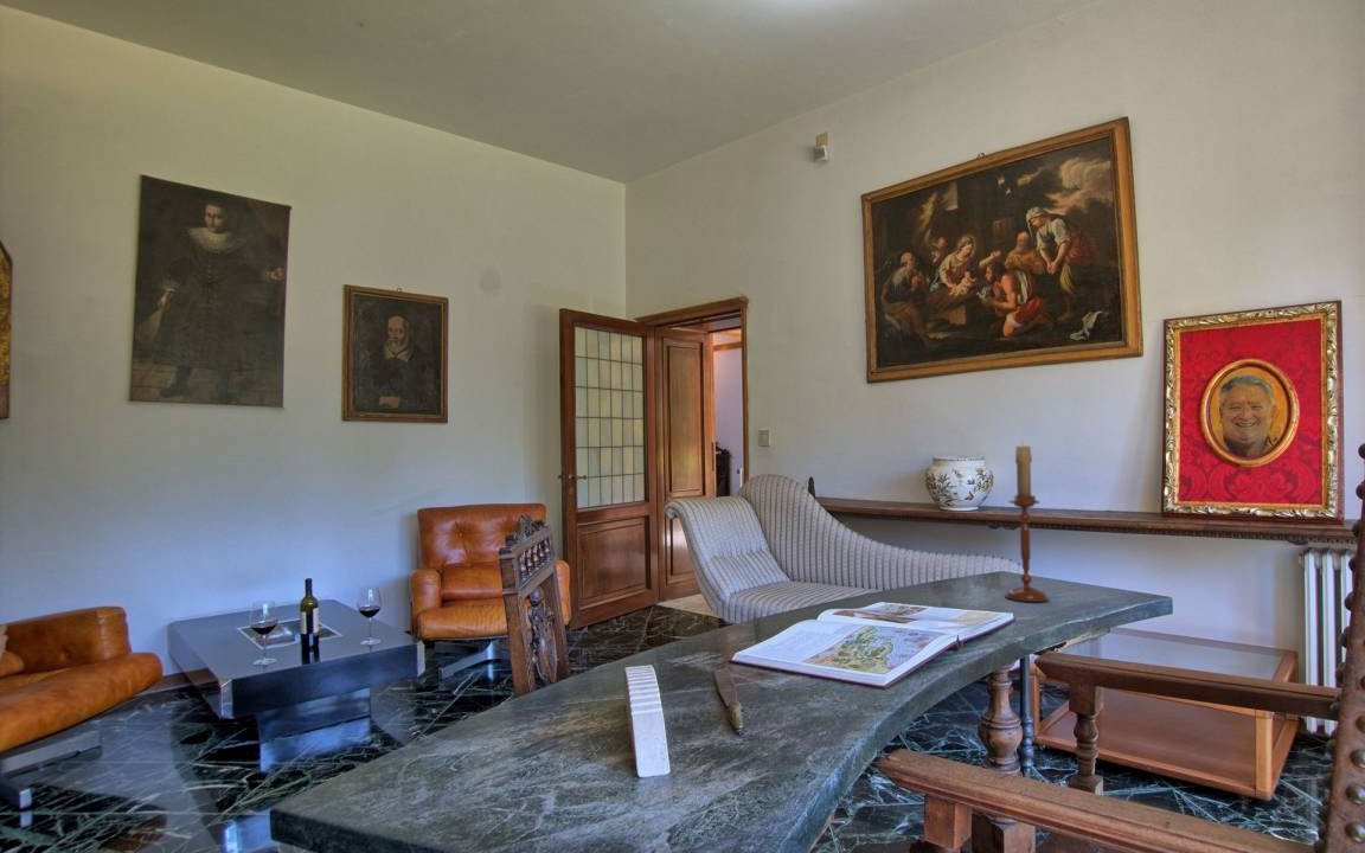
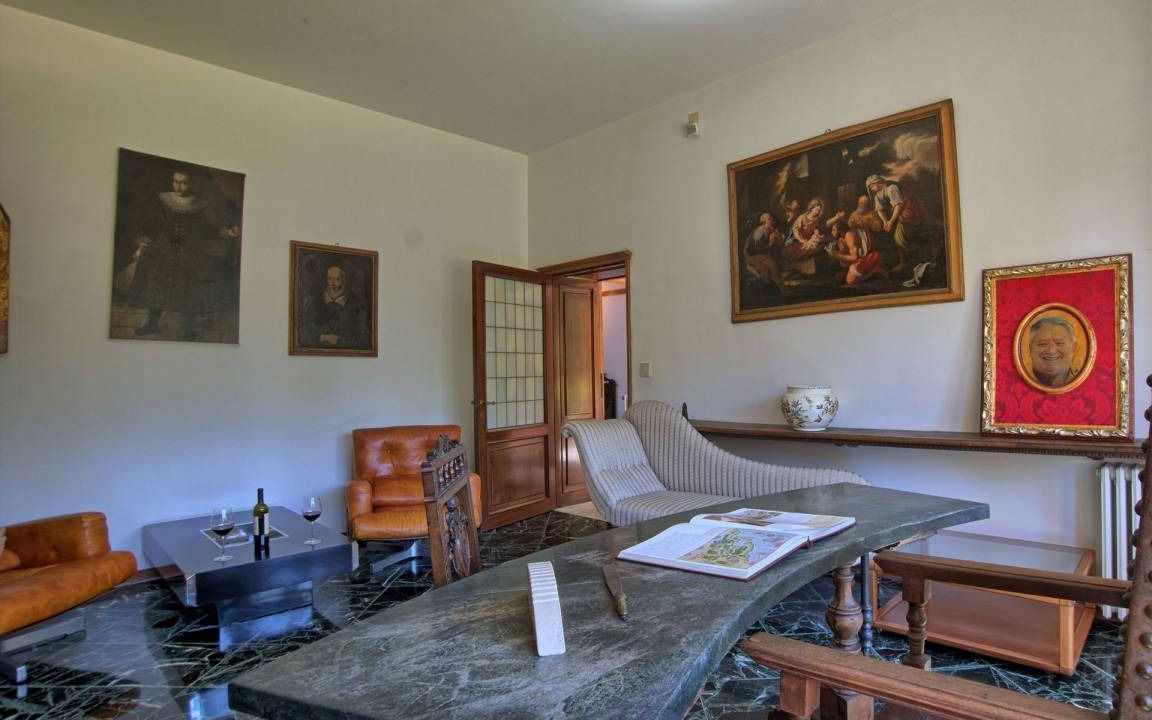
- candlestick (1024, 519)
